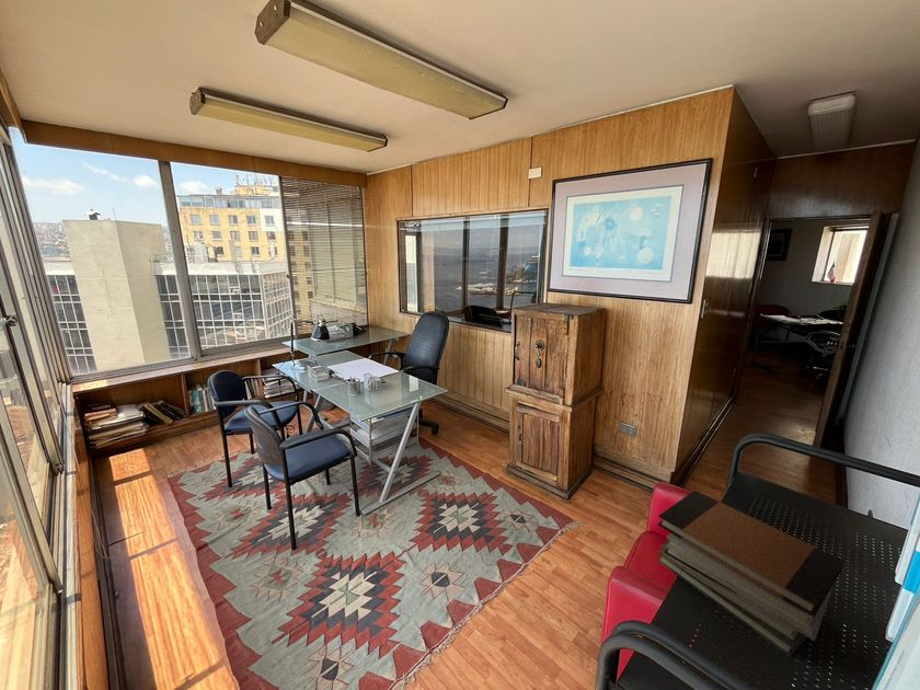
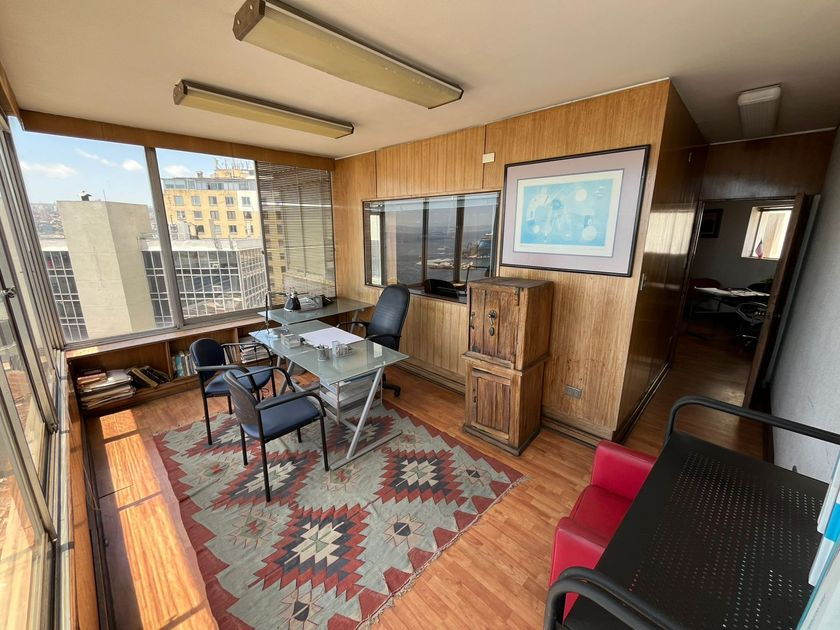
- book stack (739, 563)
